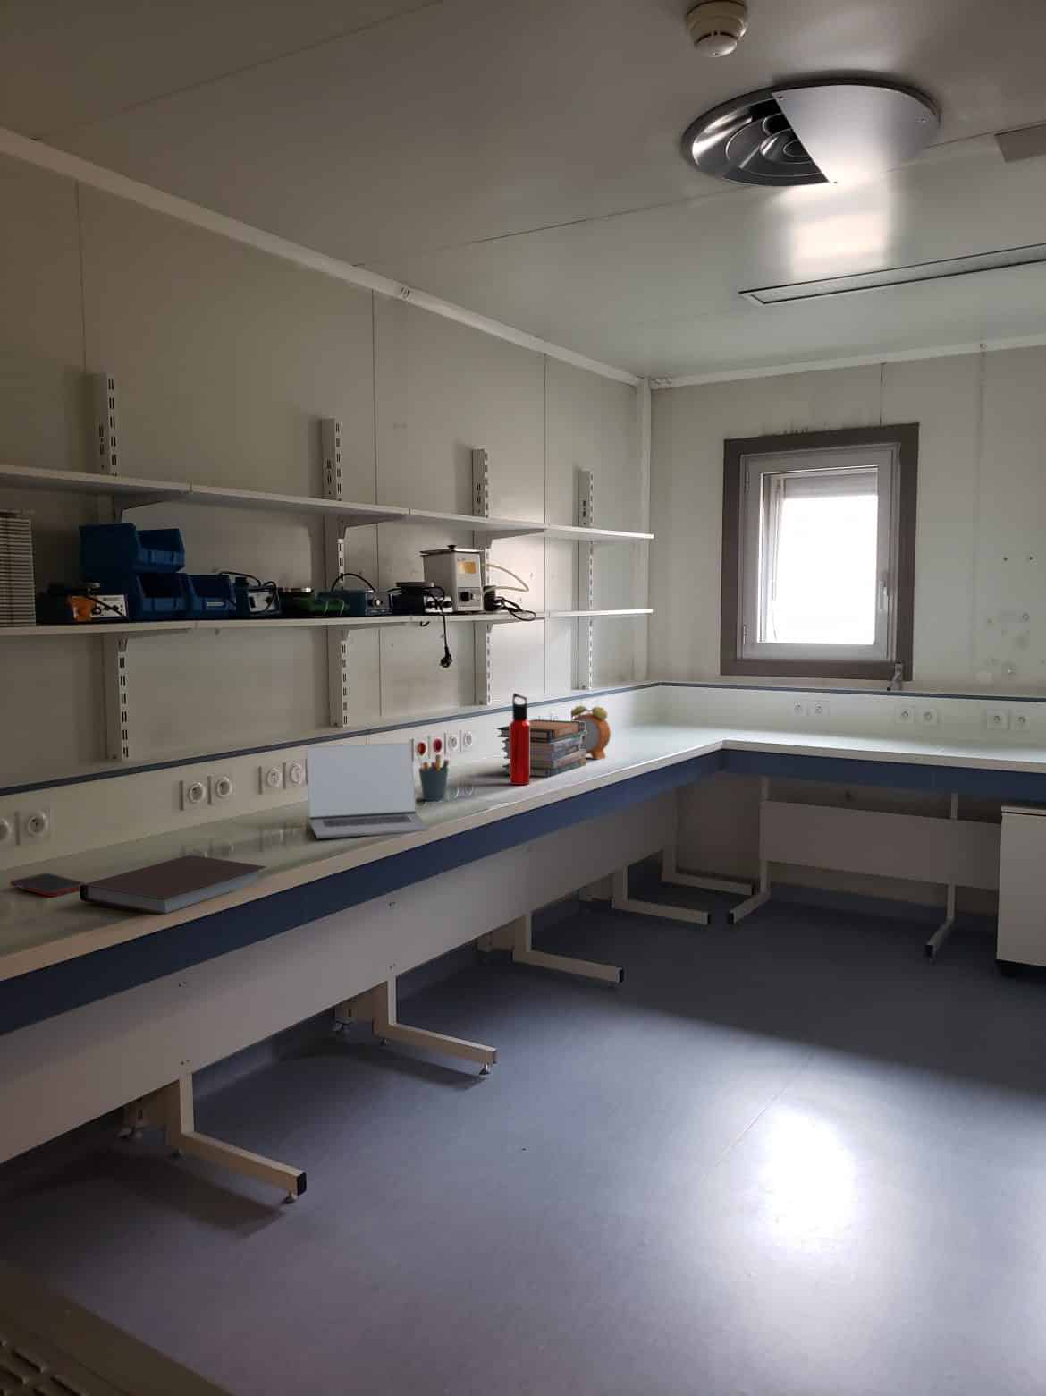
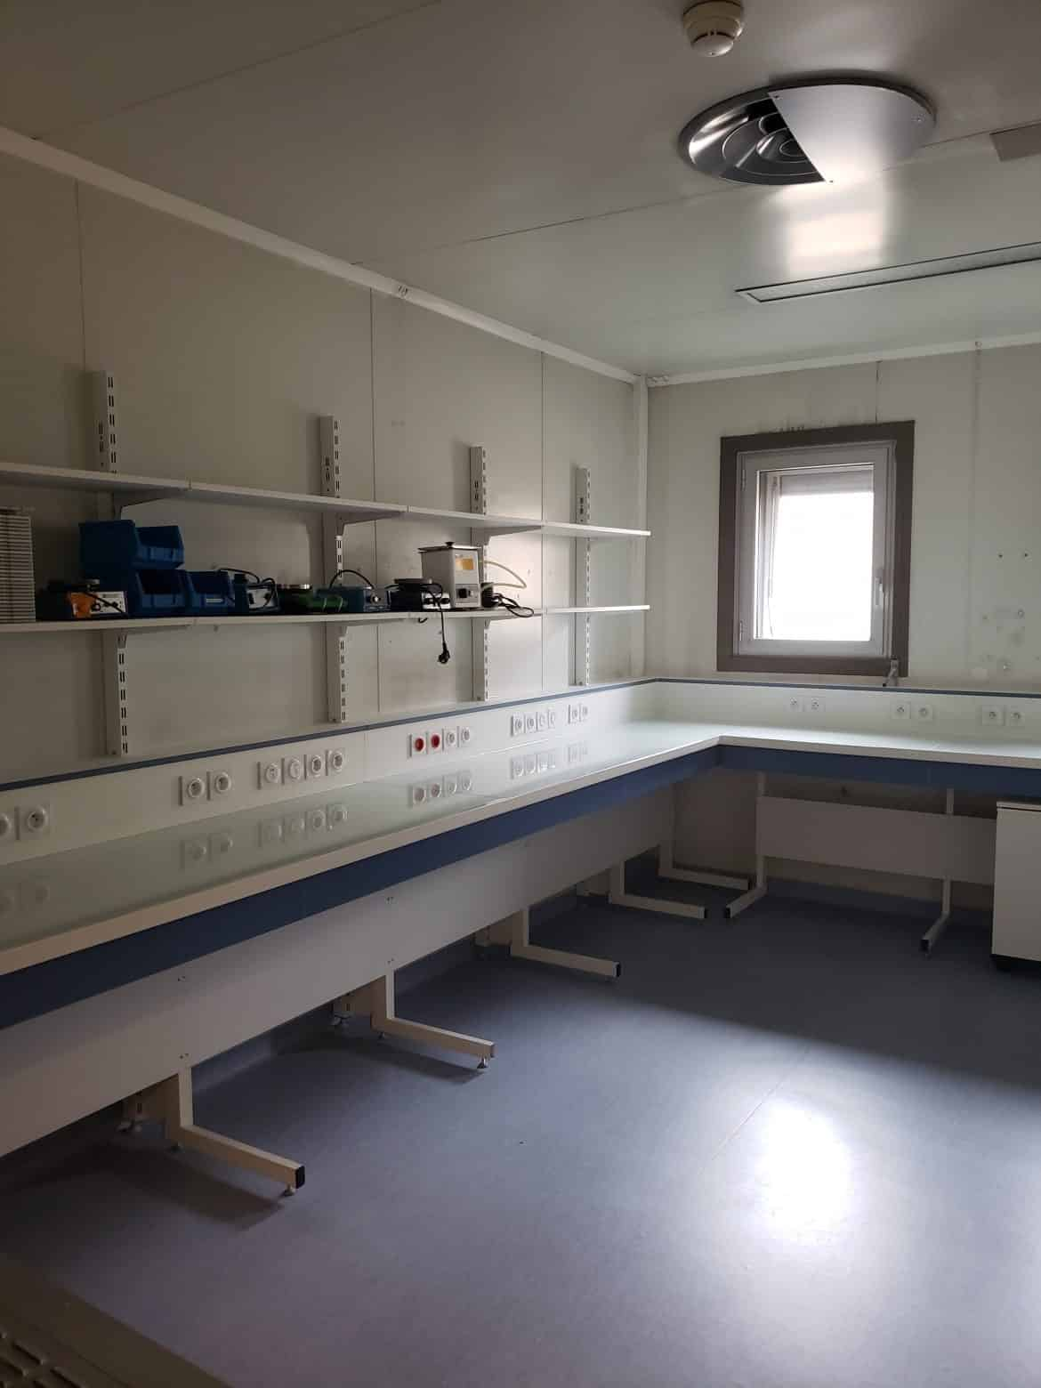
- book stack (543, 747)
- notebook (176, 883)
- water bottle (520, 739)
- pen holder (434, 775)
- laptop (366, 787)
- alarm clock (588, 727)
- cell phone (48, 884)
